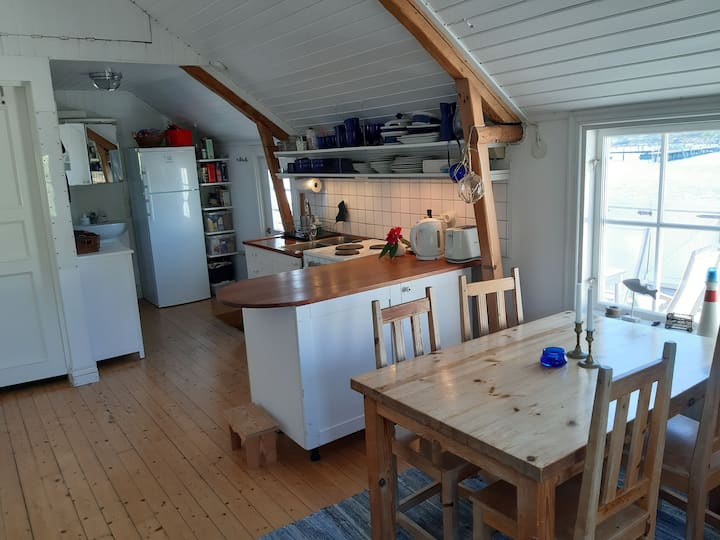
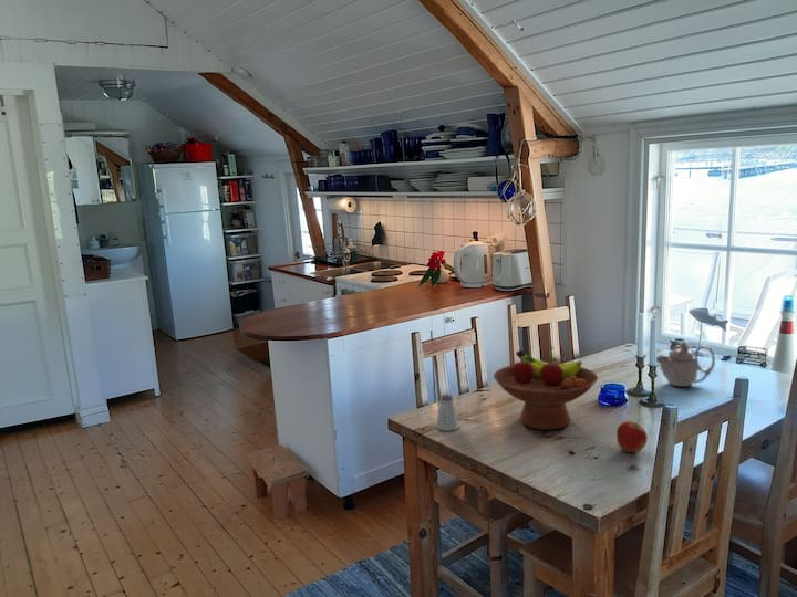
+ teapot (684, 363)
+ apple (631, 434)
+ saltshaker (447, 411)
+ fruit bowl (545, 389)
